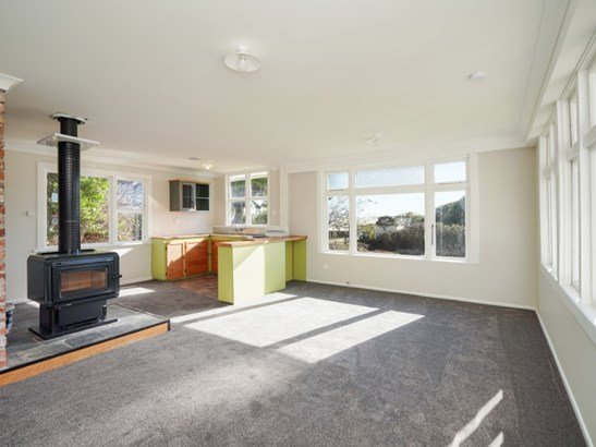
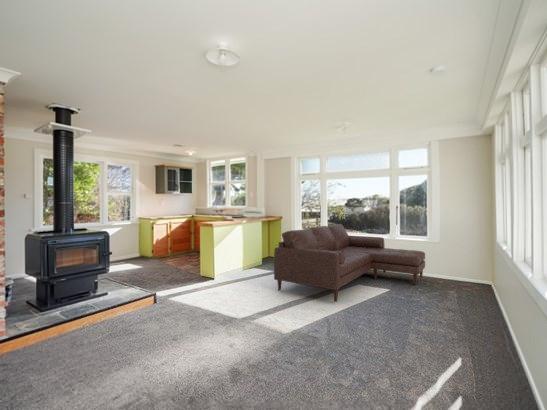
+ sofa (357, 255)
